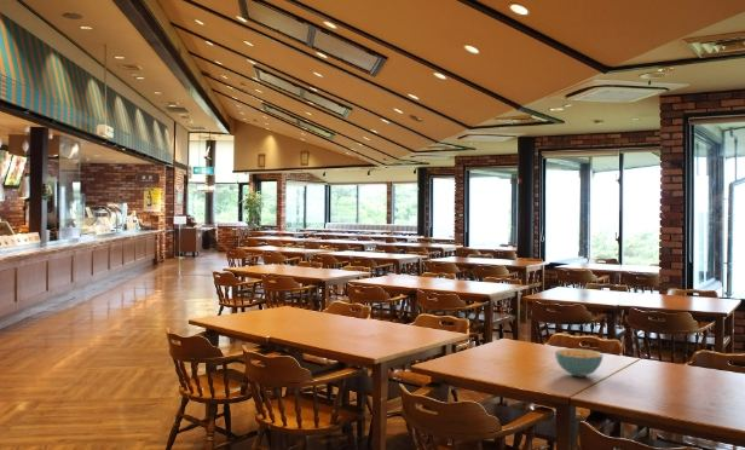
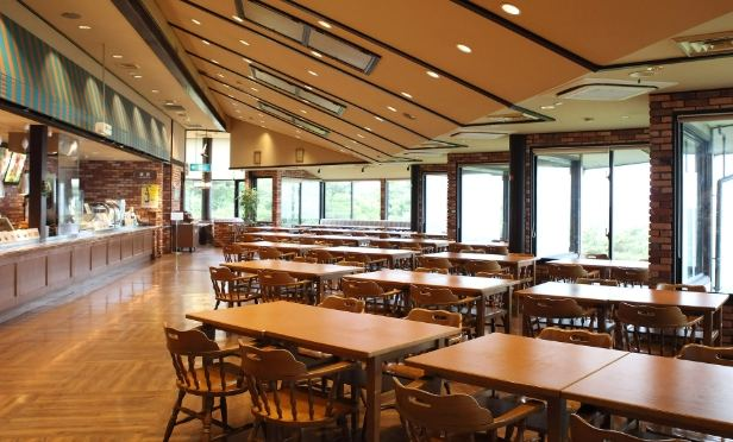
- cereal bowl (578, 363)
